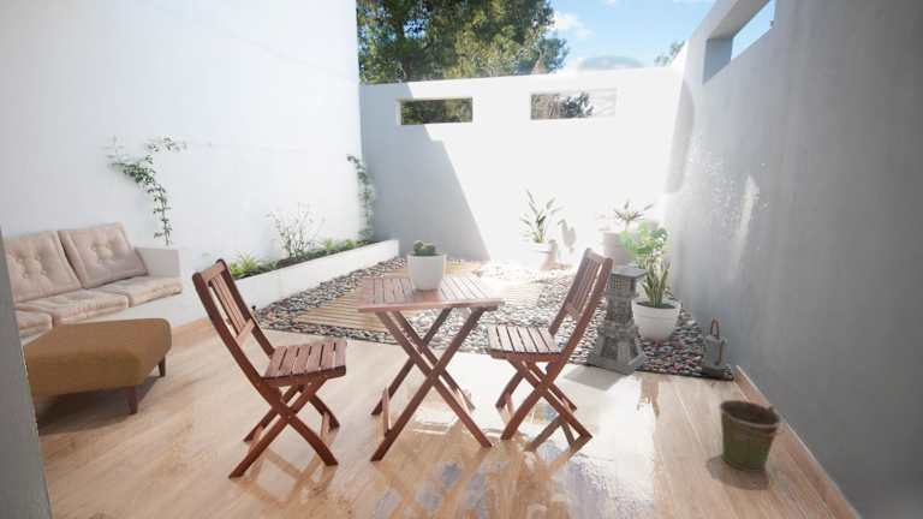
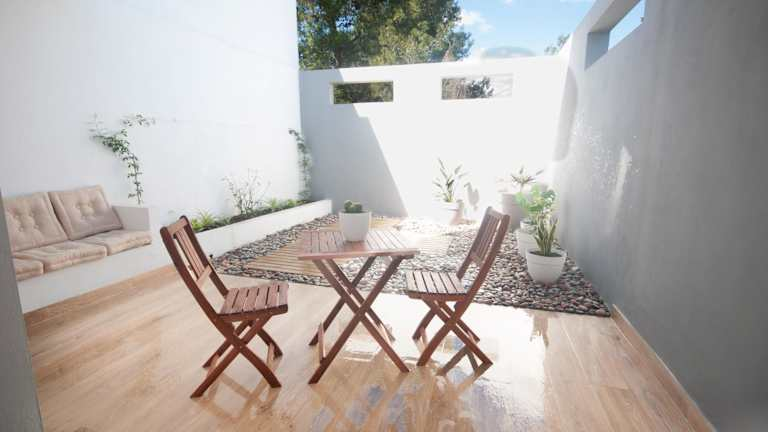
- bucket (748, 436)
- lantern (619, 315)
- ottoman (95, 365)
- watering can (715, 347)
